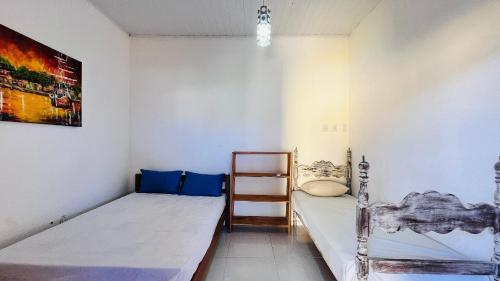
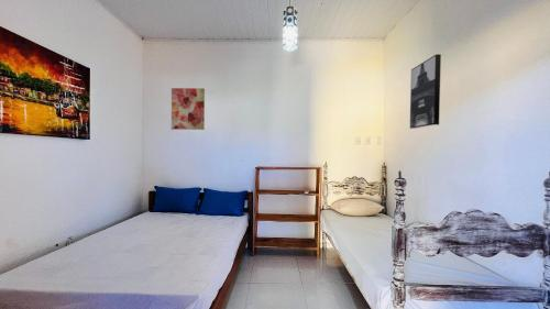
+ wall art (424, 95)
+ wall art (187, 109)
